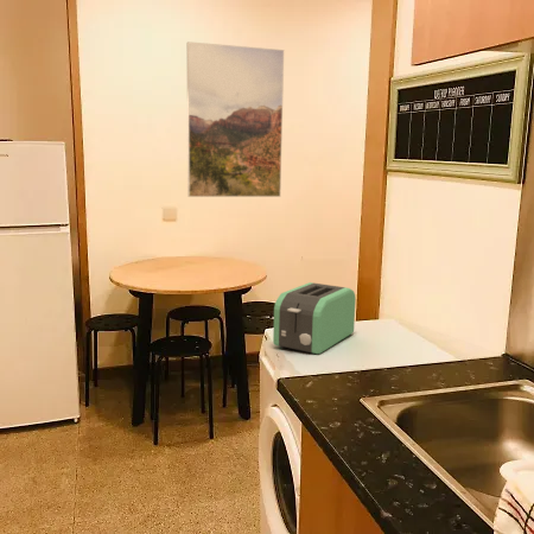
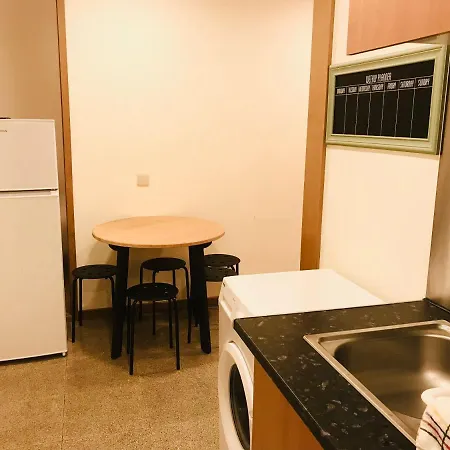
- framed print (235, 122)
- toaster (316, 316)
